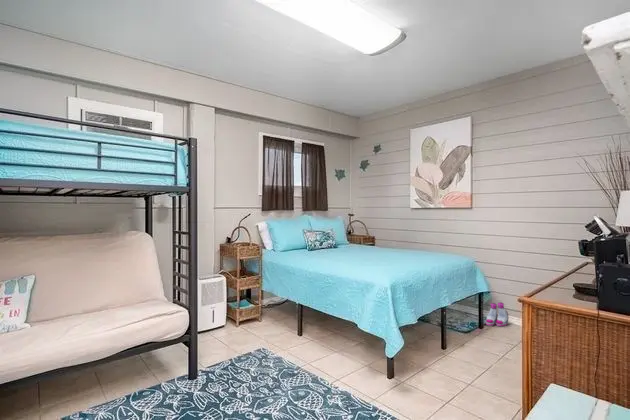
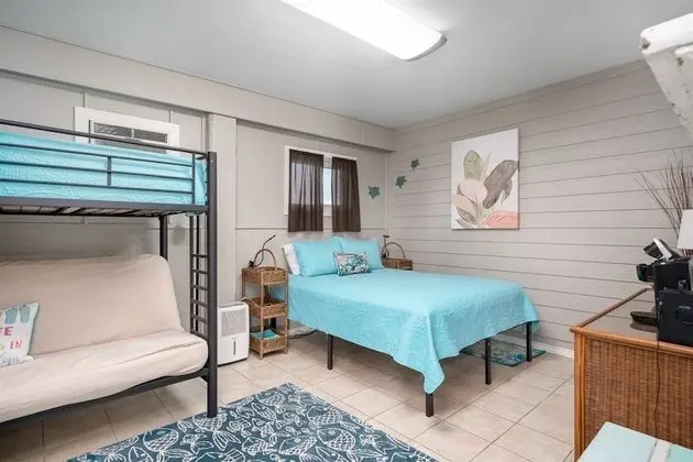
- boots (496, 313)
